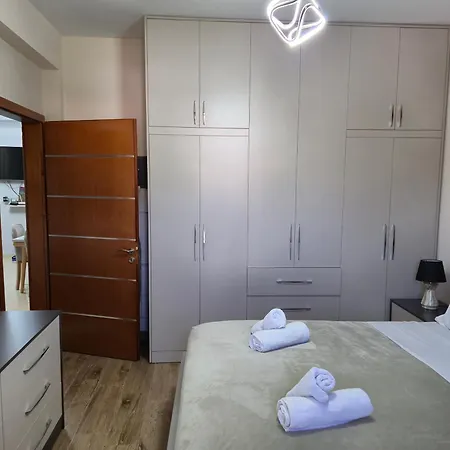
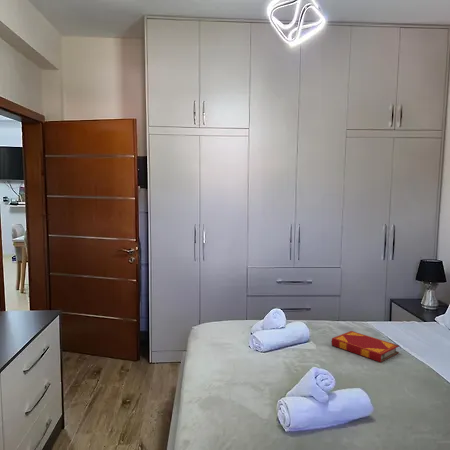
+ hardback book (364, 345)
